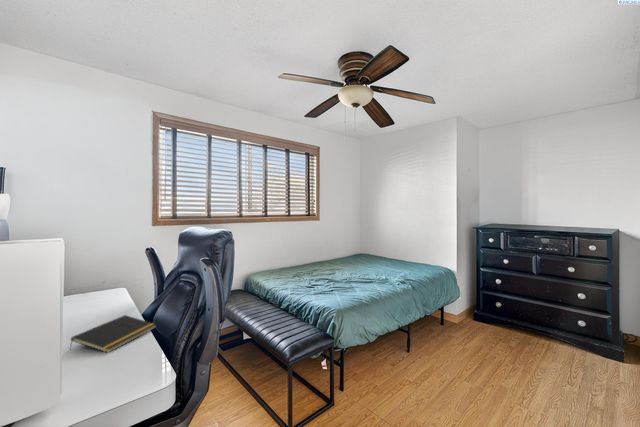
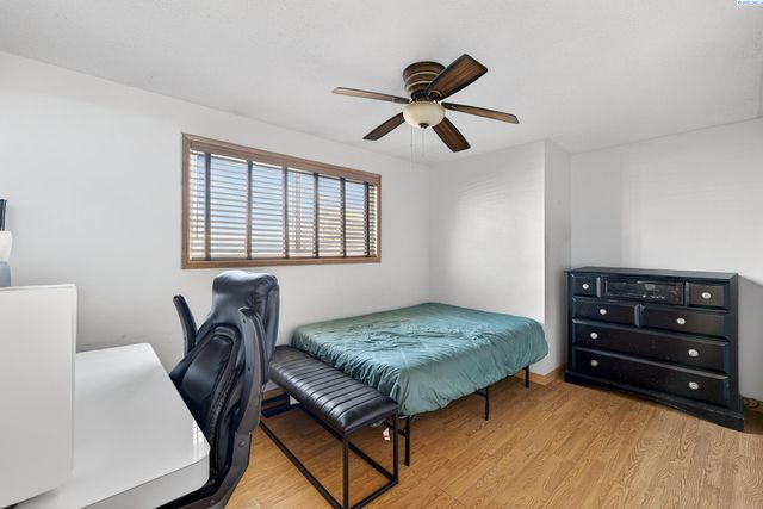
- notepad (117, 331)
